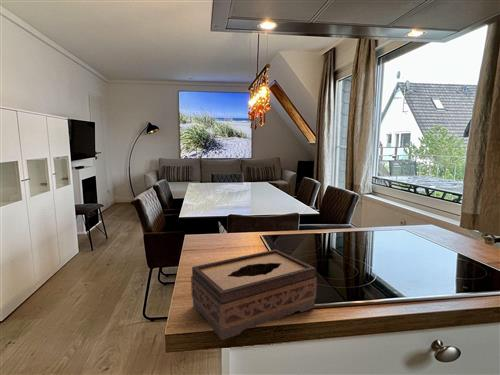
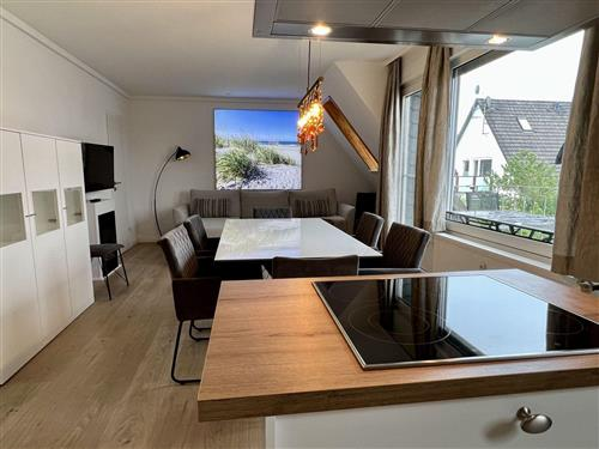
- tissue box (253, 287)
